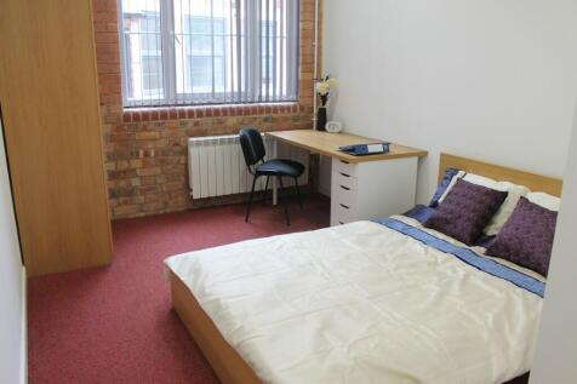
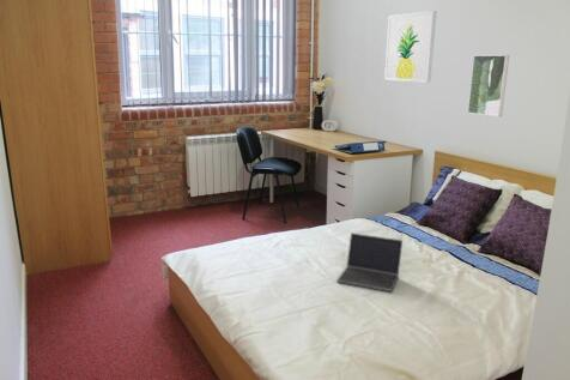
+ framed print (487, 85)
+ wall art (408, 47)
+ laptop computer (370, 260)
